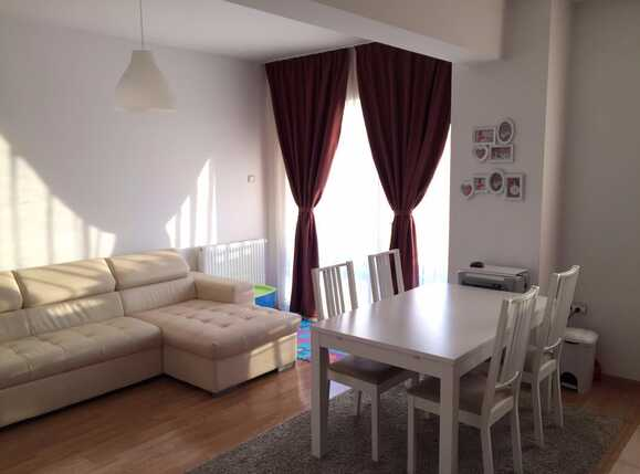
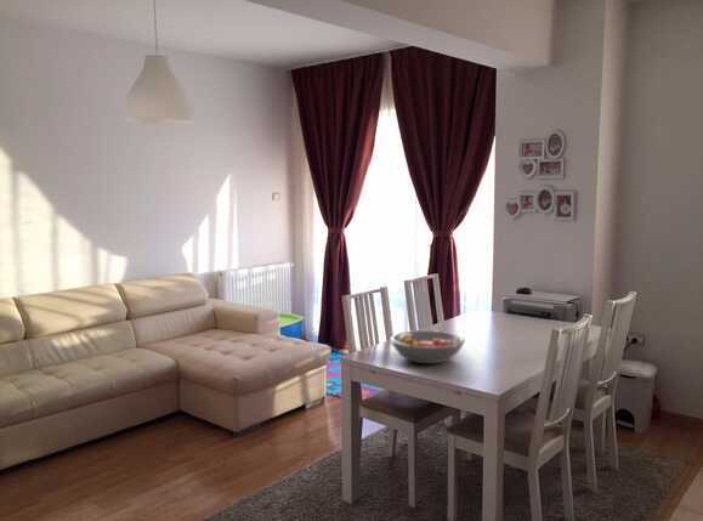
+ fruit bowl (426, 346)
